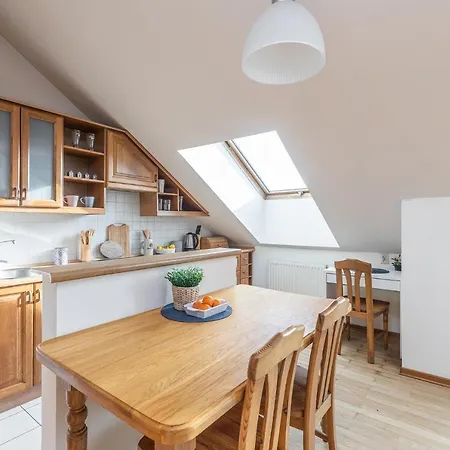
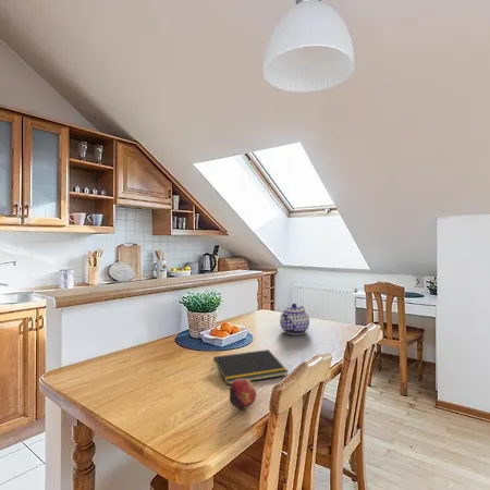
+ fruit (242, 393)
+ notepad (249, 365)
+ teapot (294, 317)
